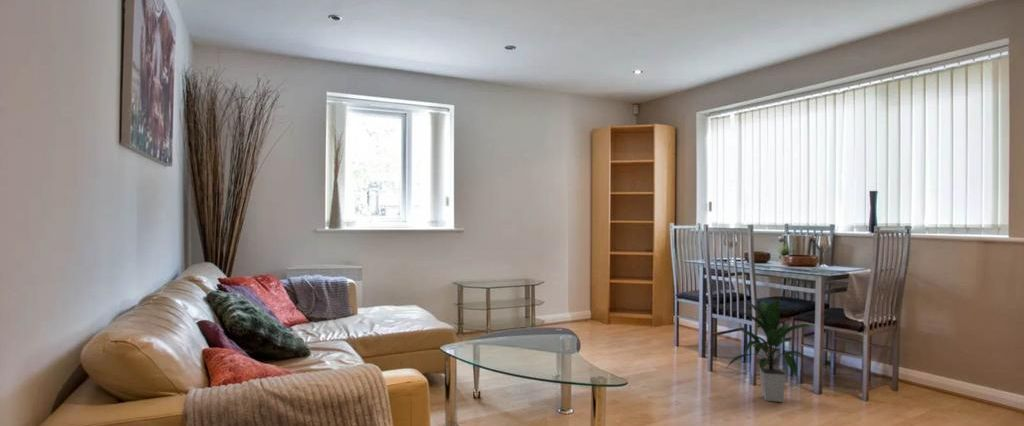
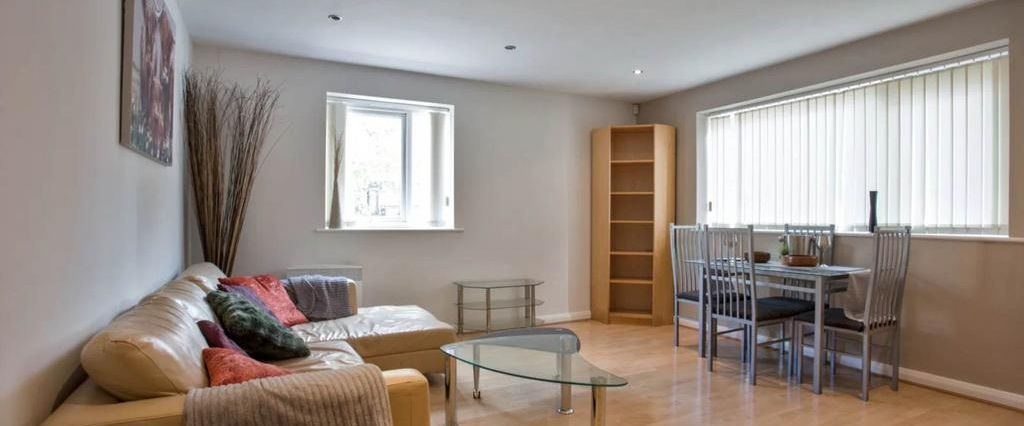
- indoor plant (769, 346)
